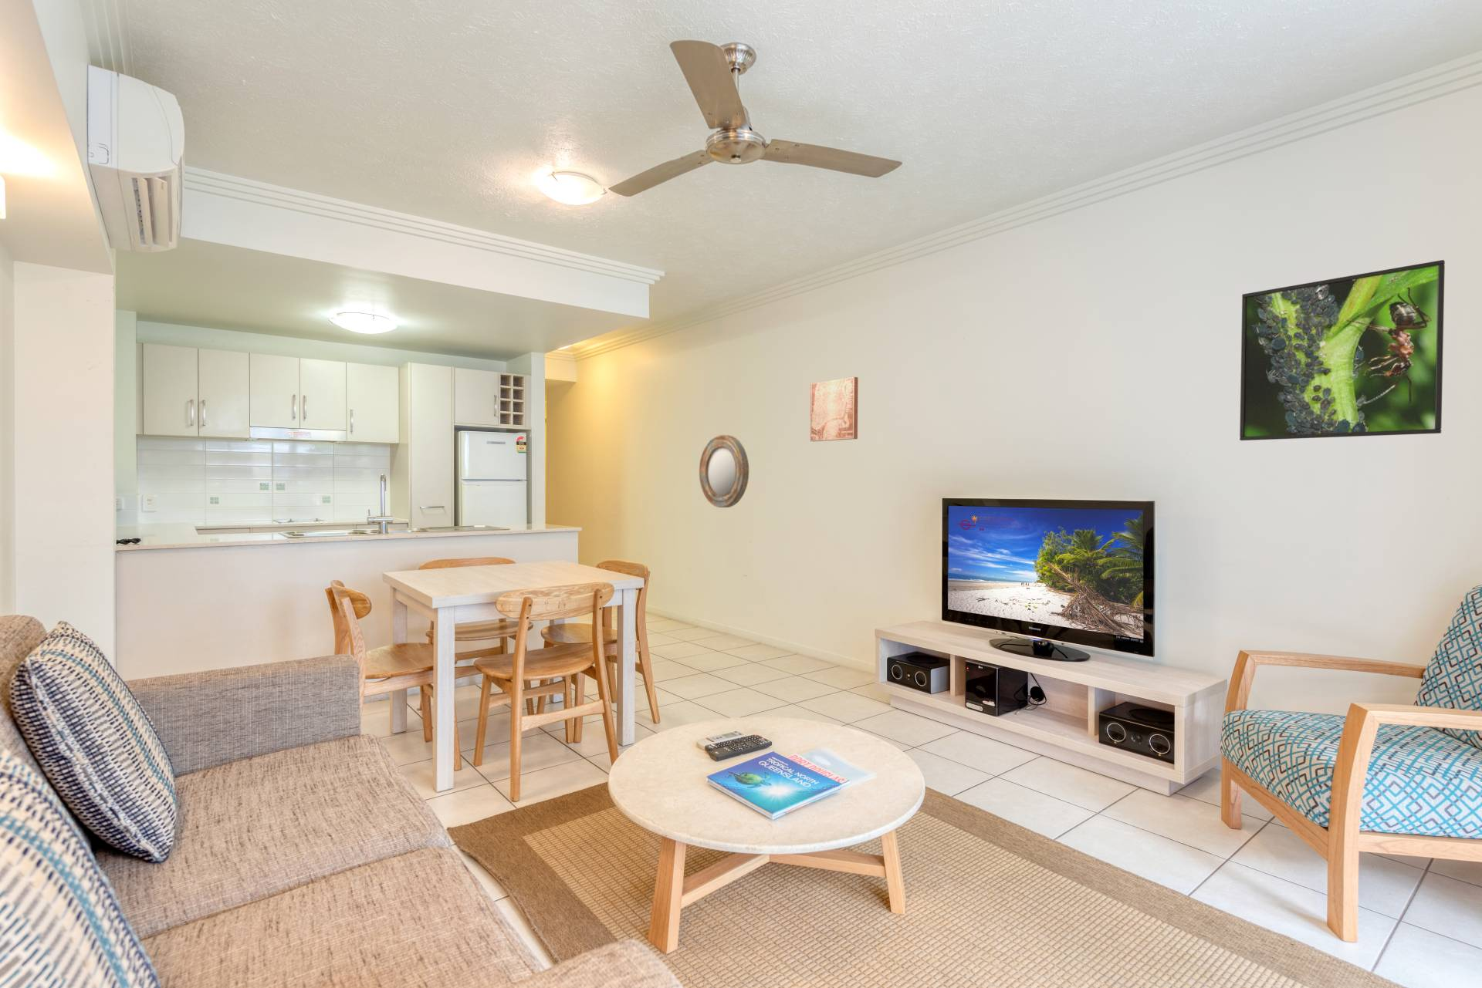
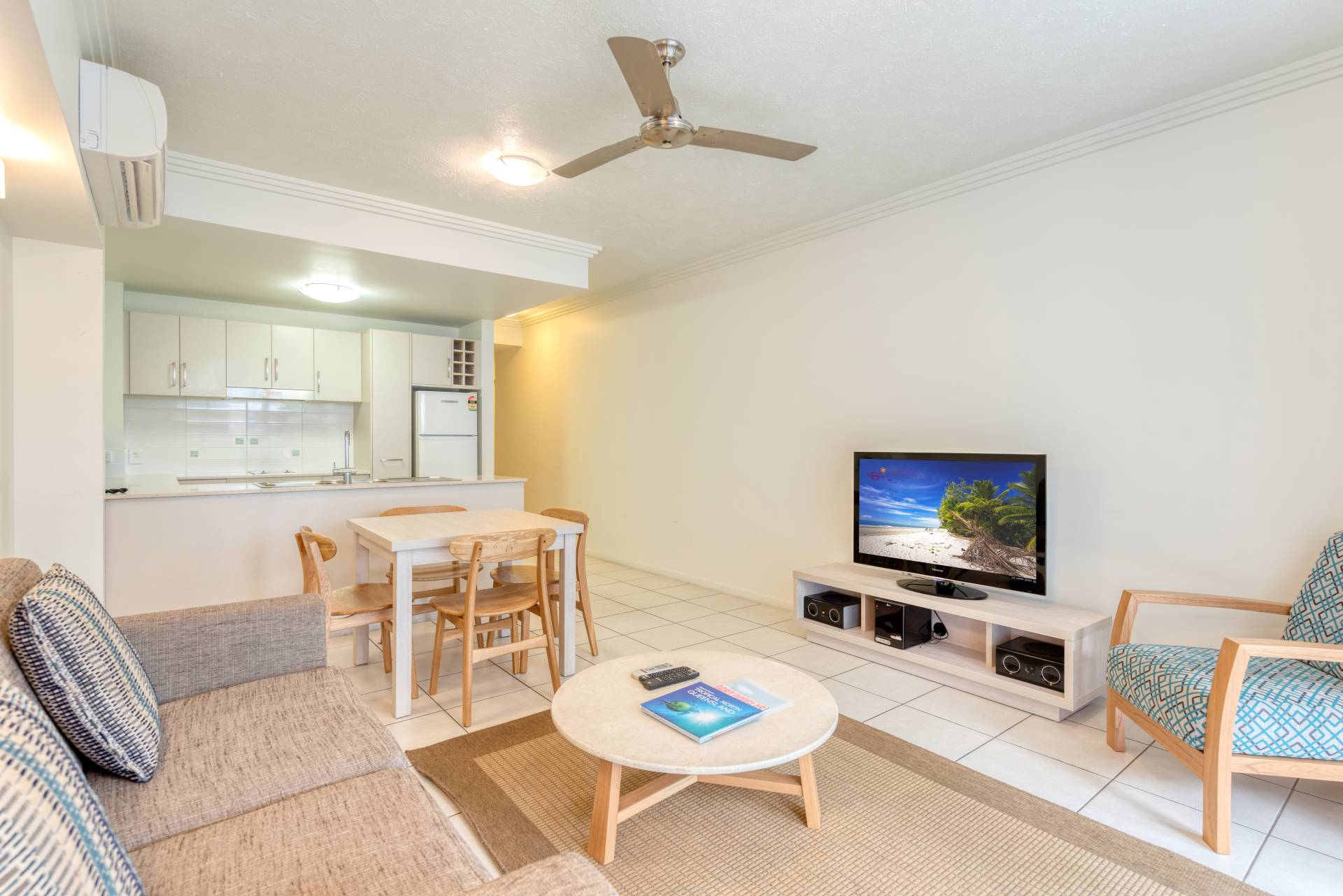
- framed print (1333, 358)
- home mirror (723, 471)
- wall art (833, 410)
